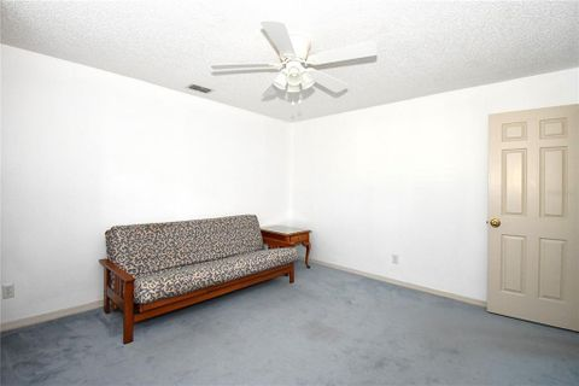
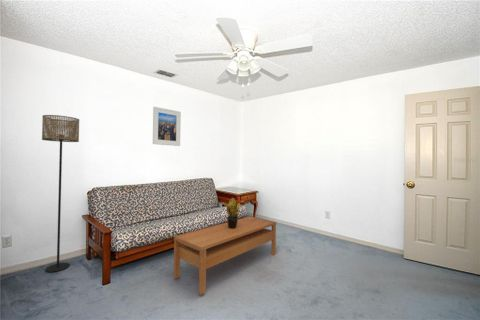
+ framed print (167, 127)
+ potted plant (232, 212)
+ coffee table (230, 246)
+ floor lamp (59, 192)
